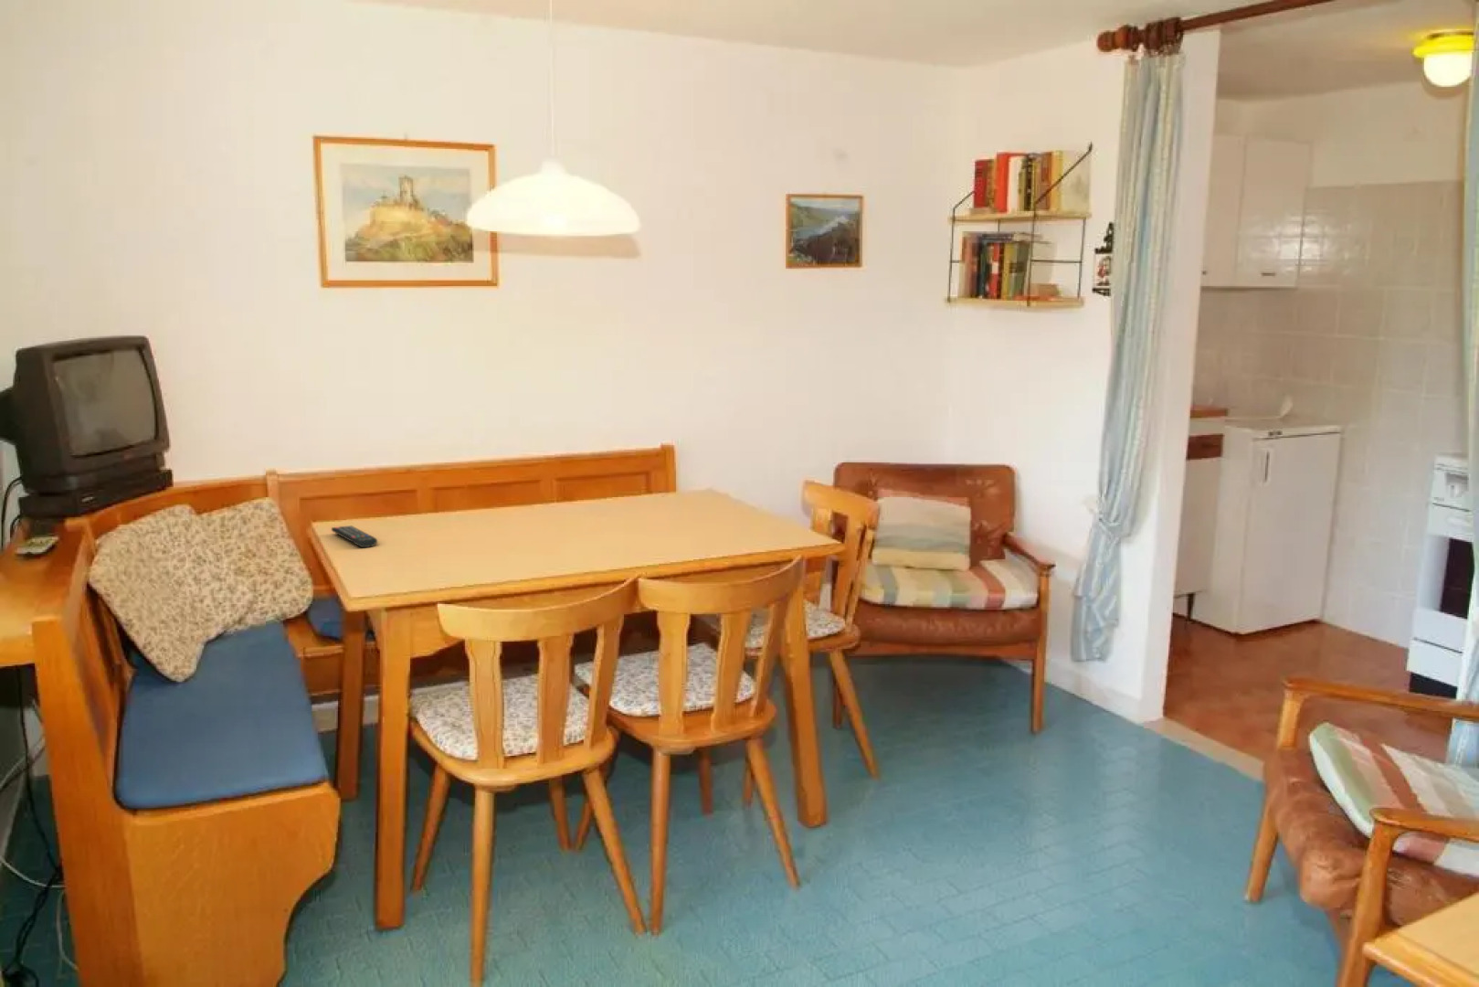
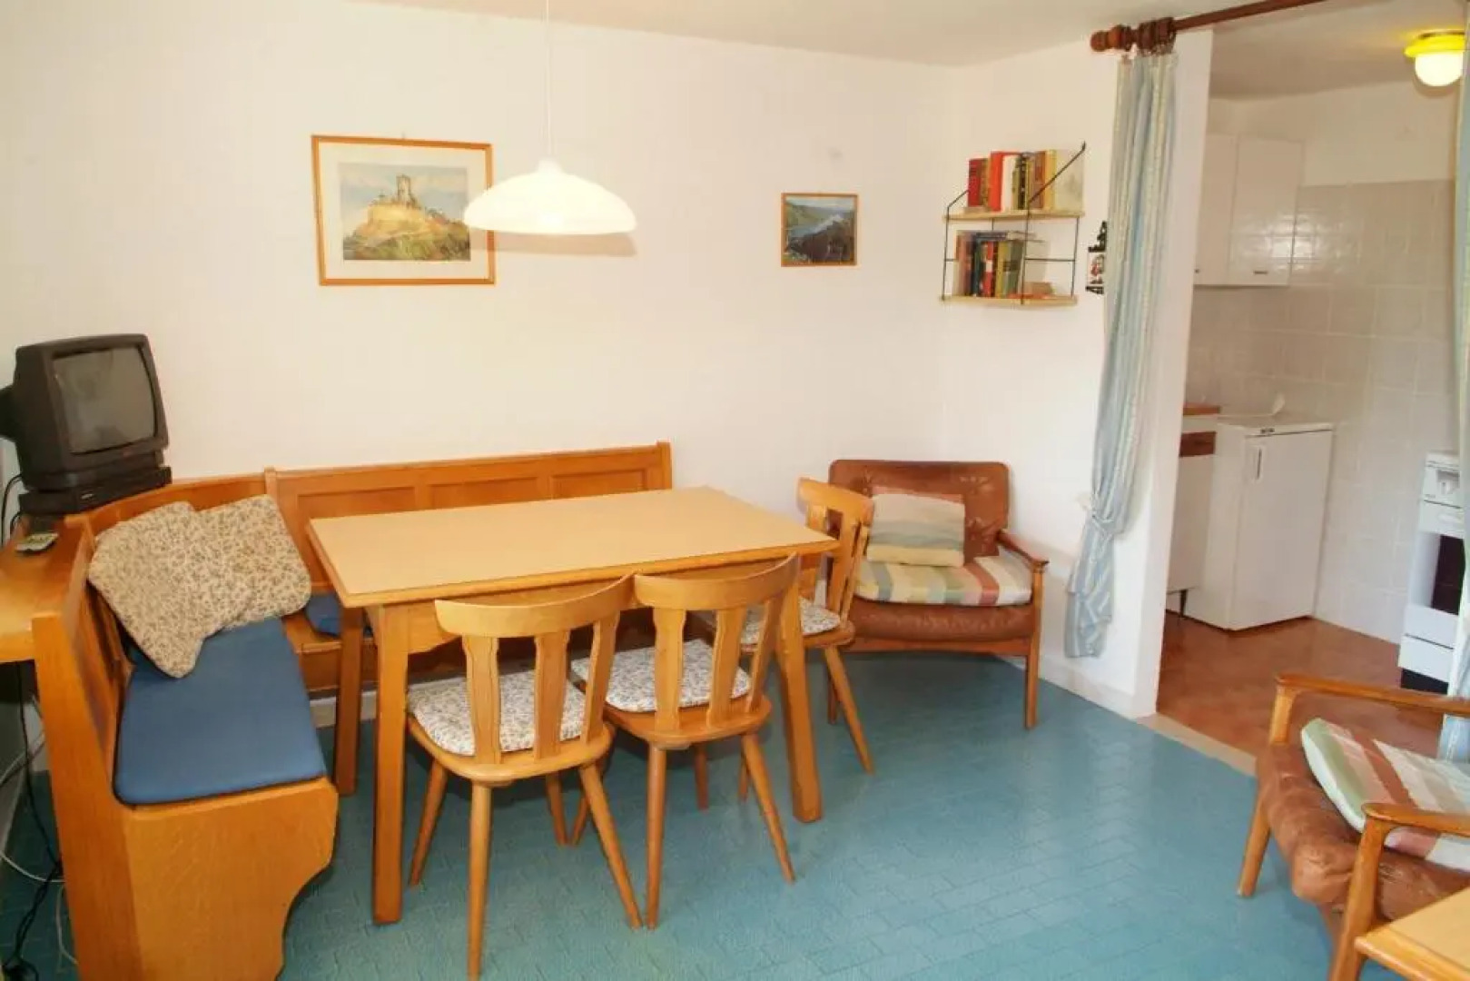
- remote control (354, 535)
